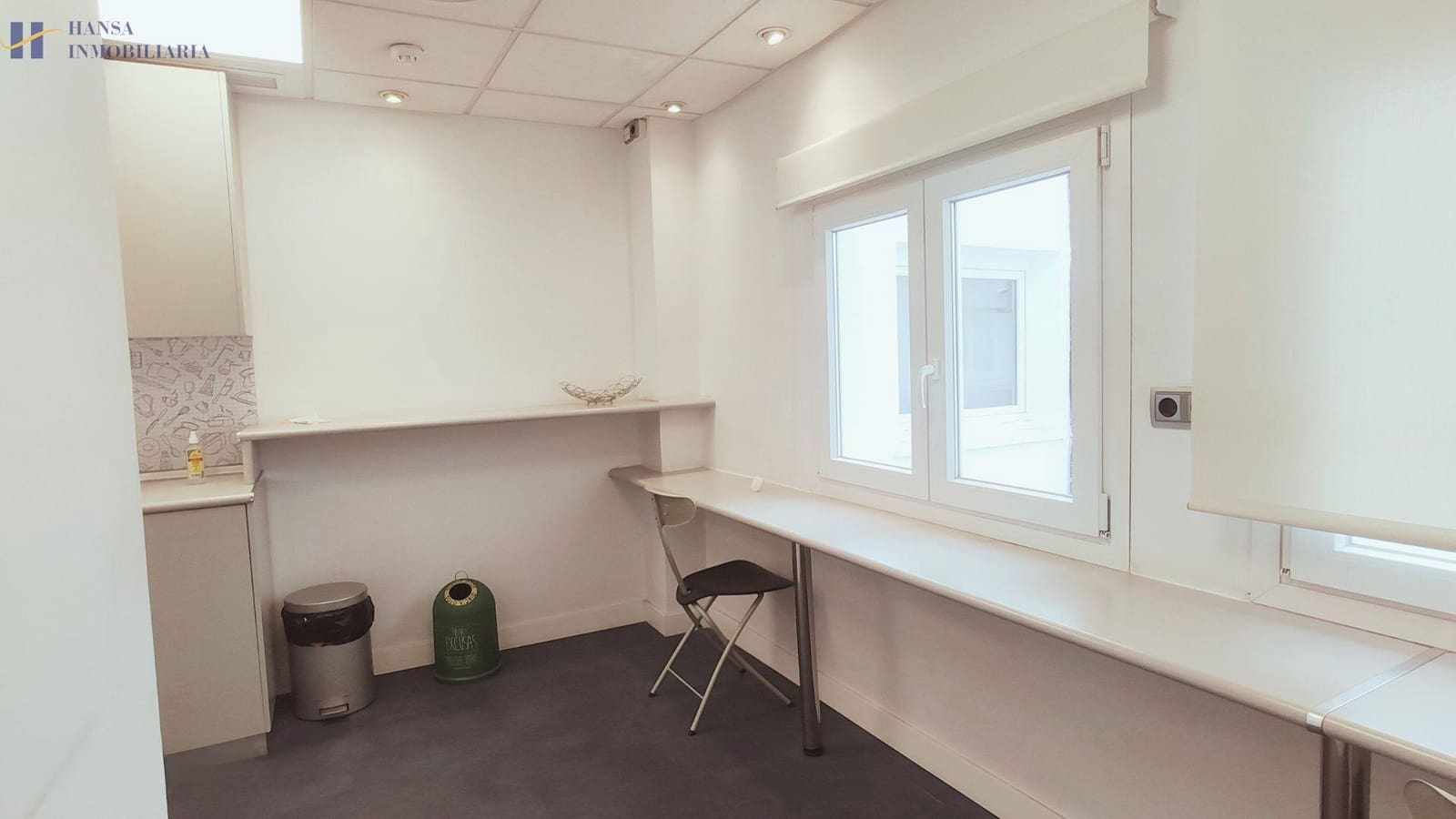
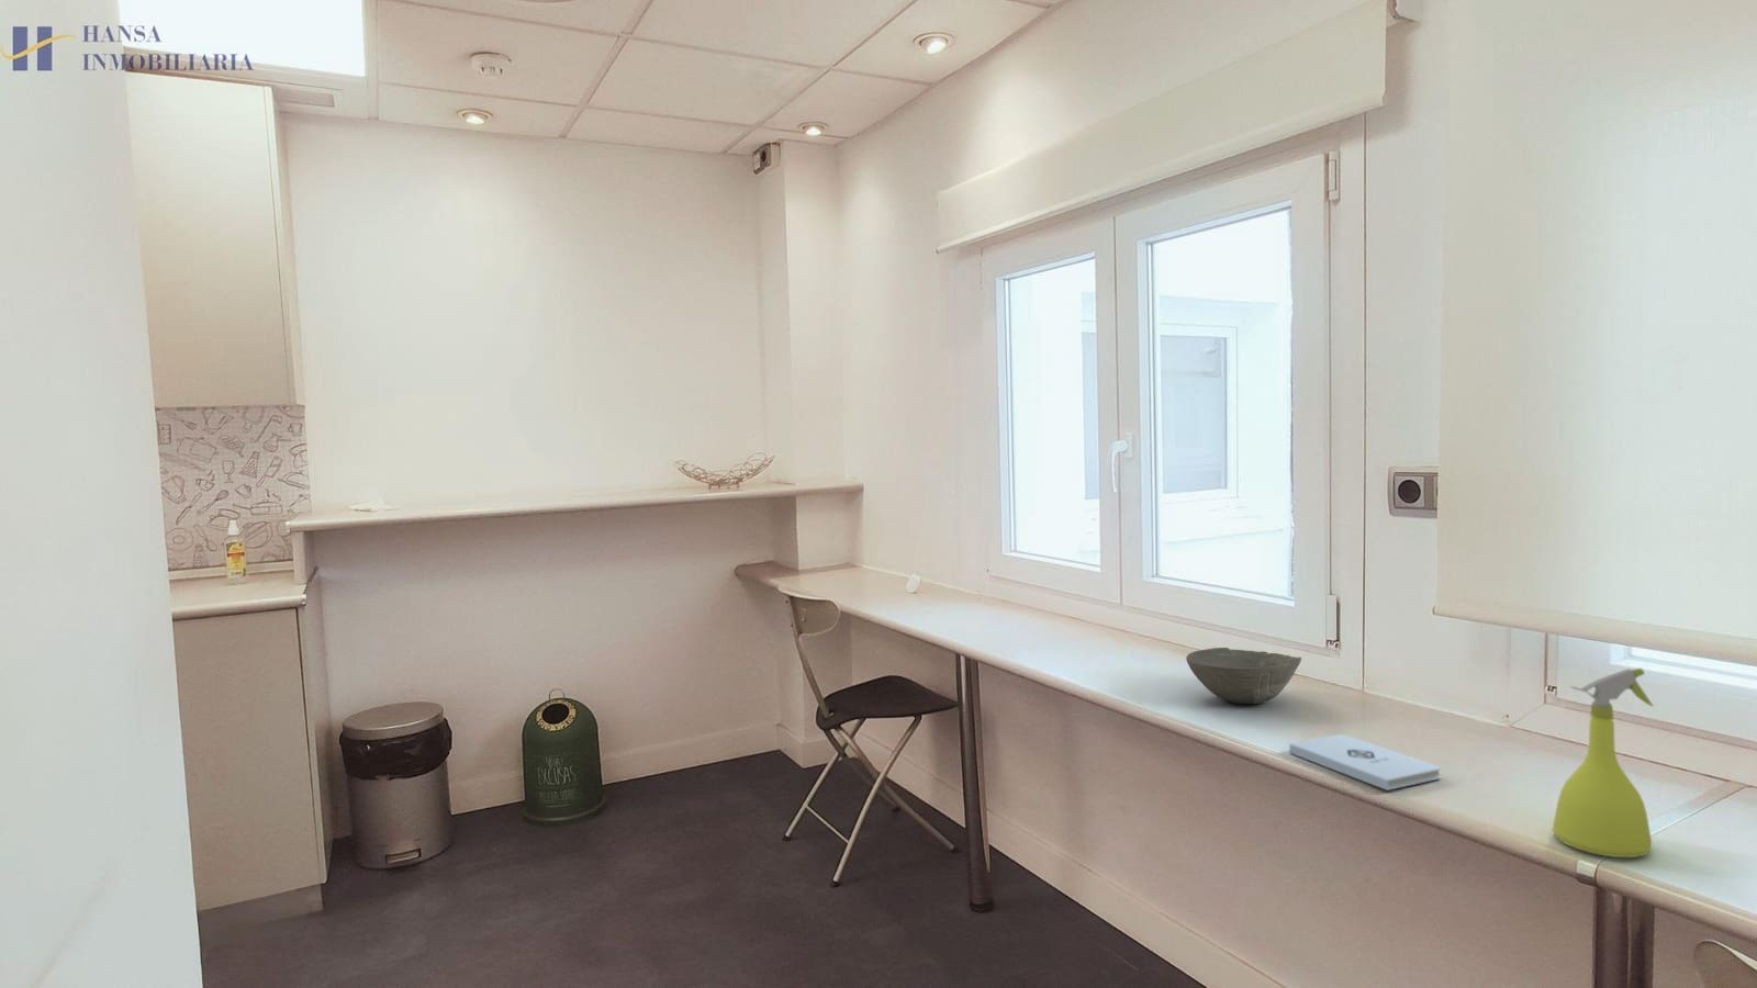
+ notepad (1362, 760)
+ spray bottle (1603, 755)
+ bowl (1243, 677)
